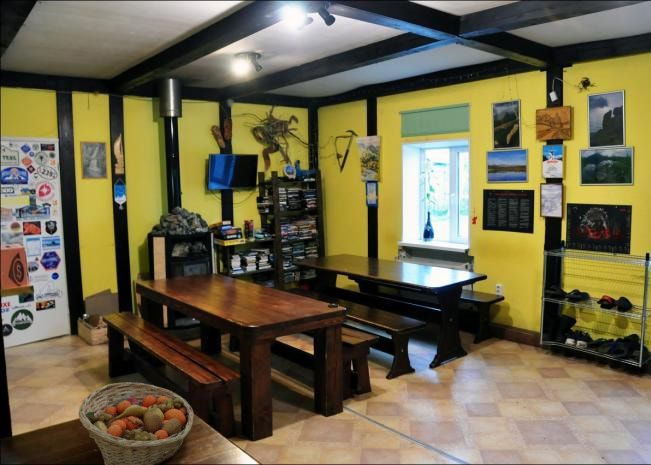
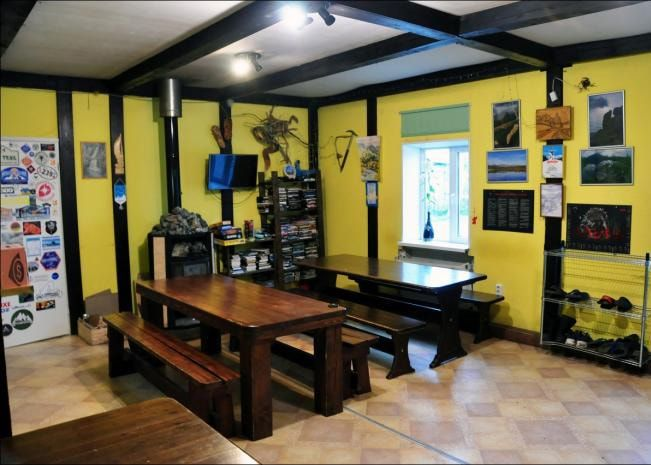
- fruit basket (139, 421)
